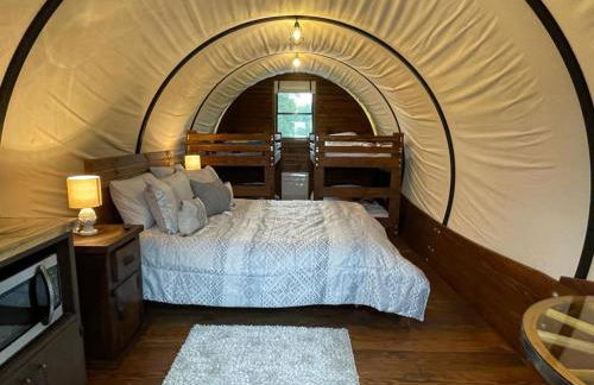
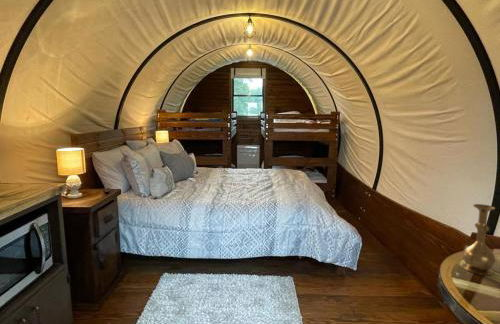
+ vase (480, 238)
